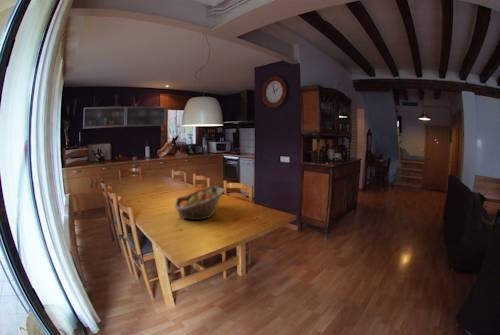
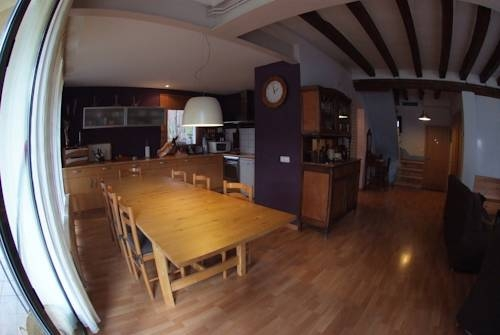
- fruit basket (199, 201)
